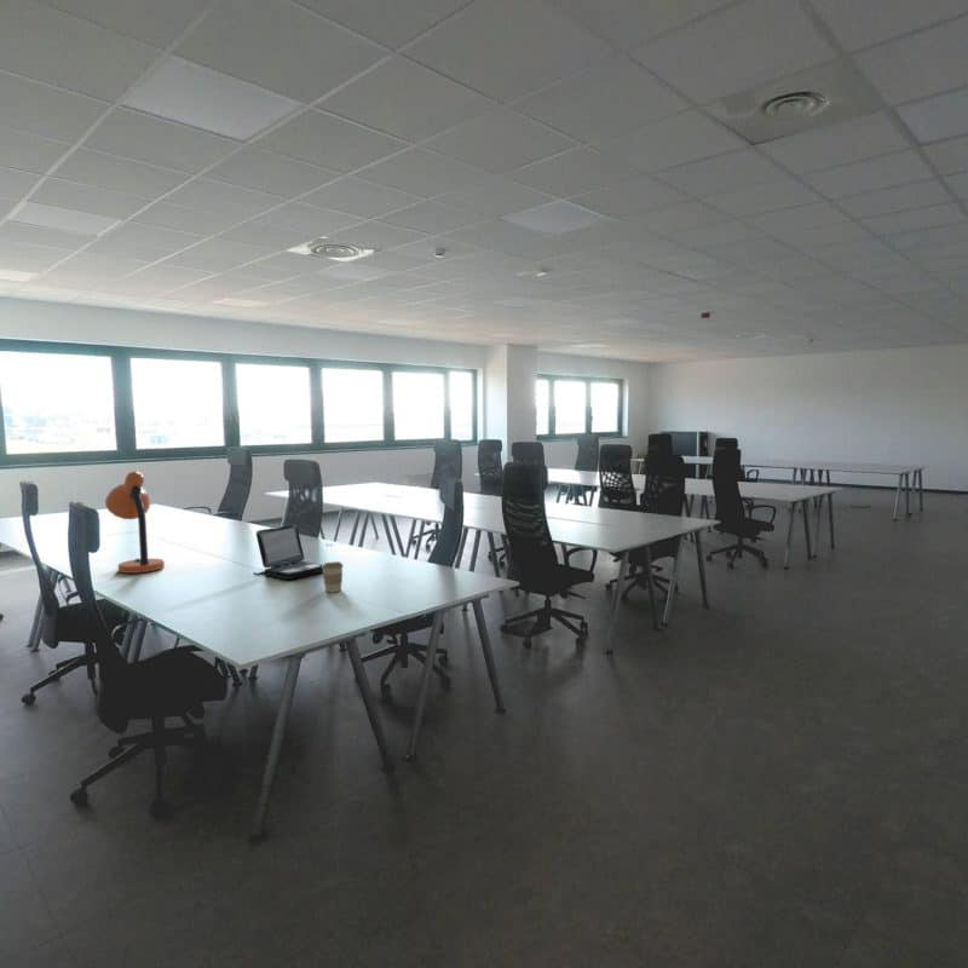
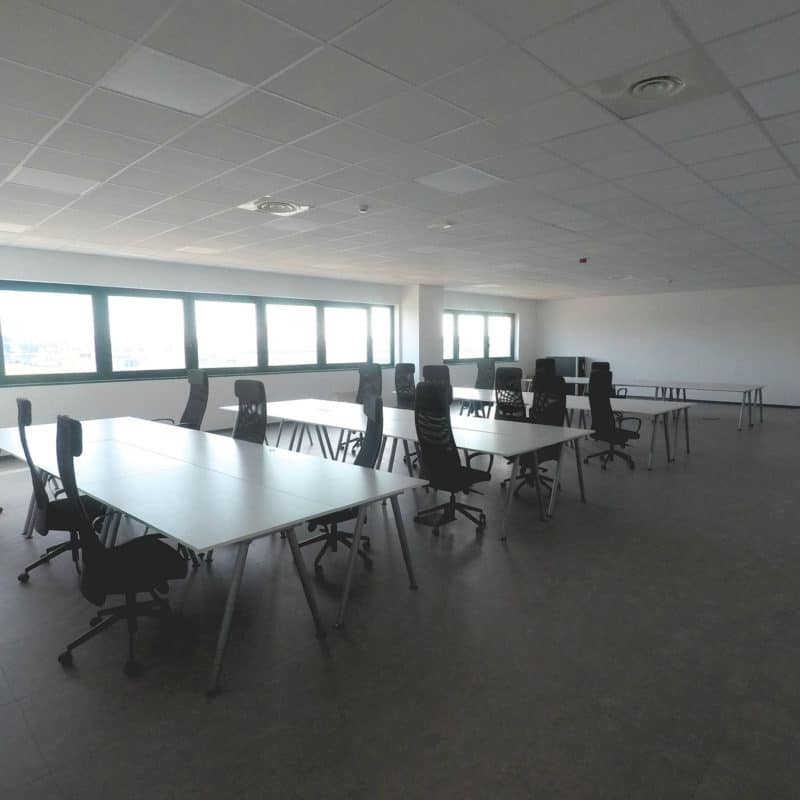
- coffee cup (333, 576)
- laptop (289, 551)
- desk lamp (134, 518)
